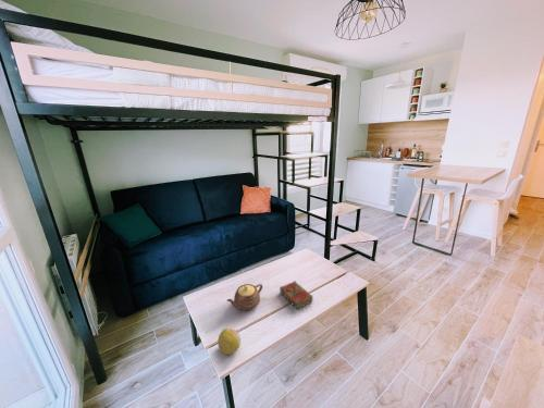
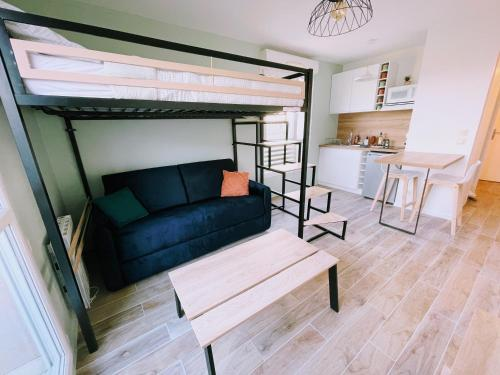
- fruit (228, 341)
- book (295, 294)
- teapot (245, 295)
